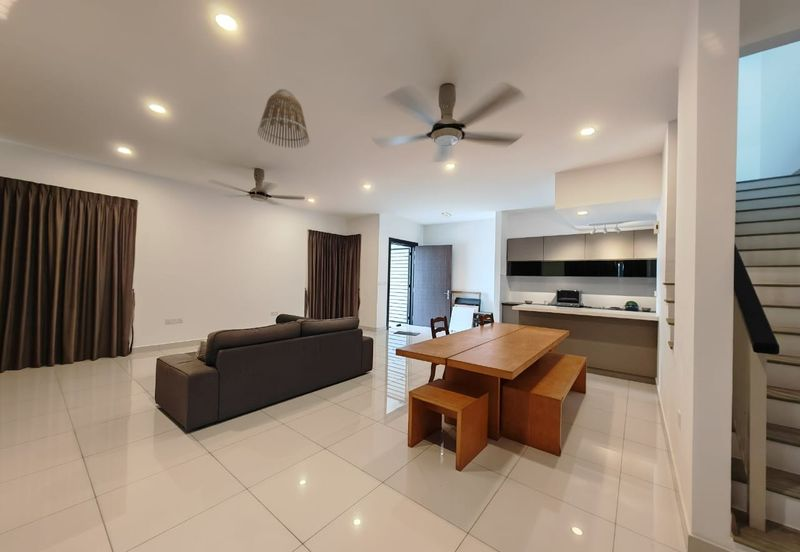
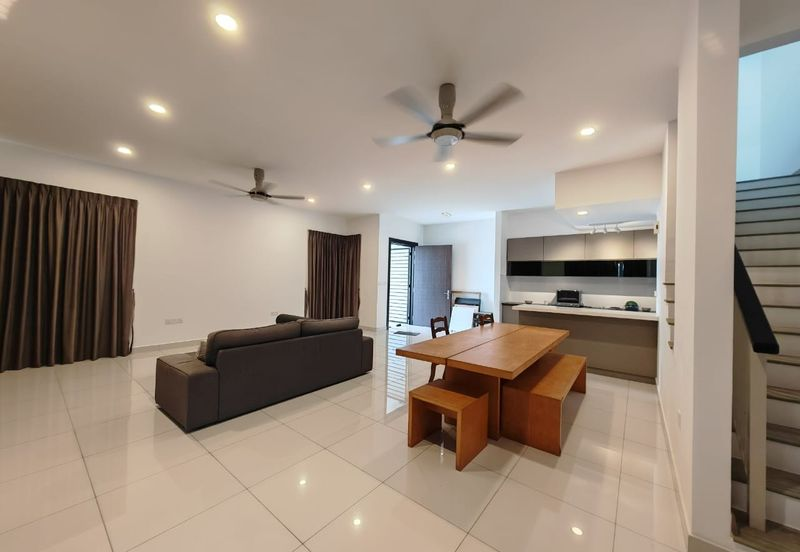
- lamp shade (285, 115)
